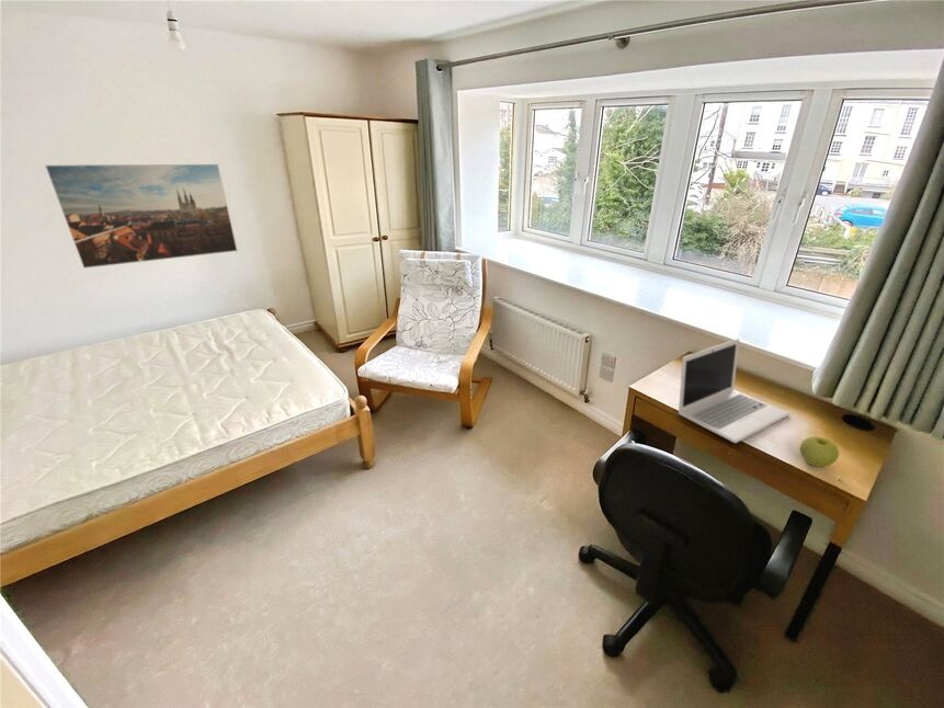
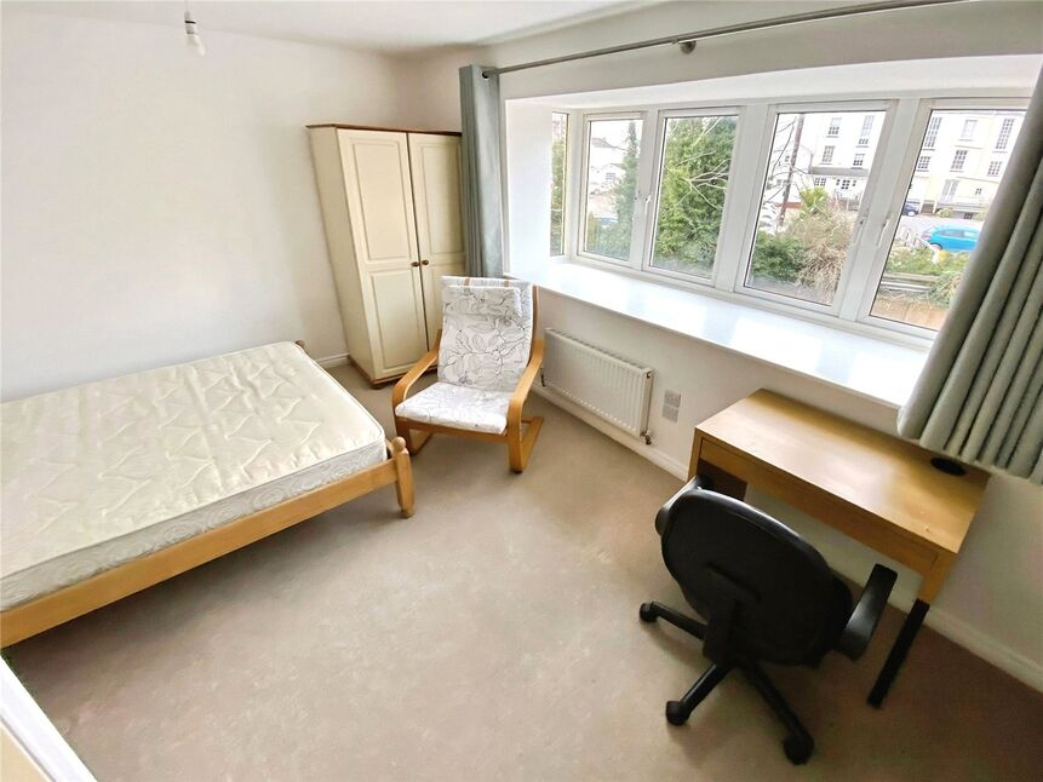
- apple (818, 452)
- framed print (153, 213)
- laptop (733, 386)
